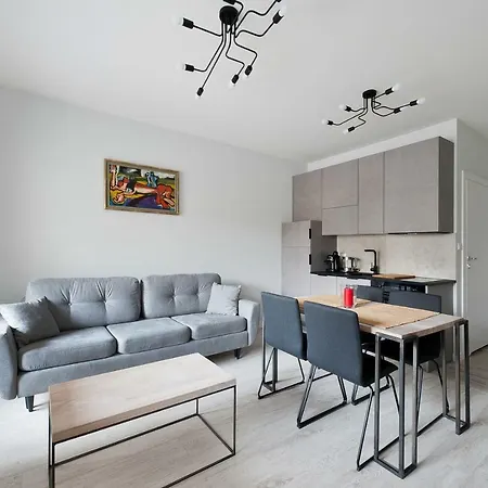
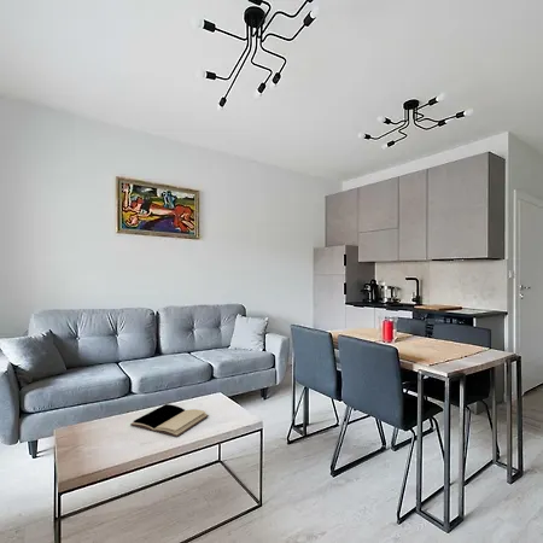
+ book (170, 418)
